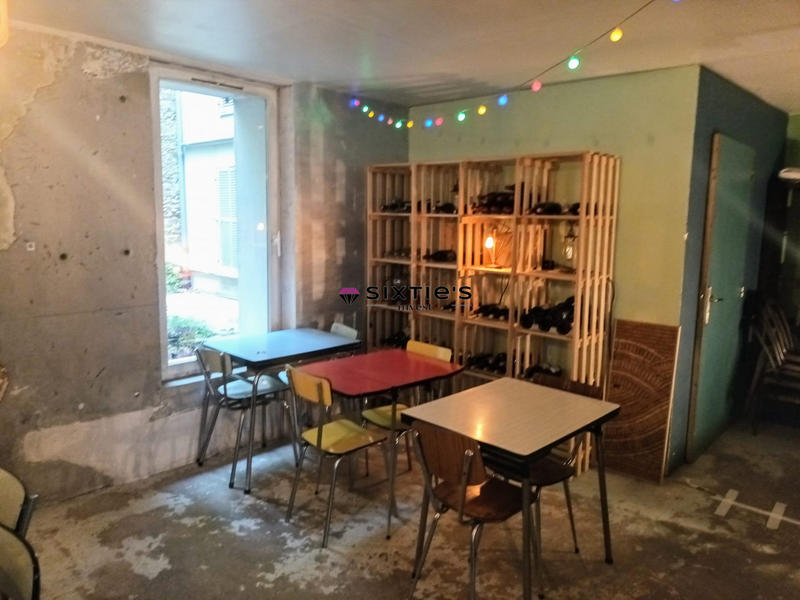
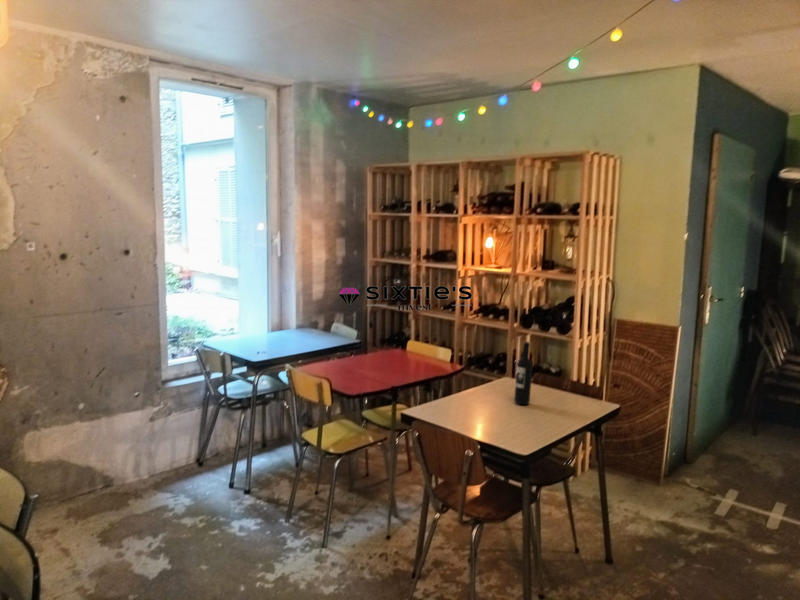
+ wine bottle (523, 372)
